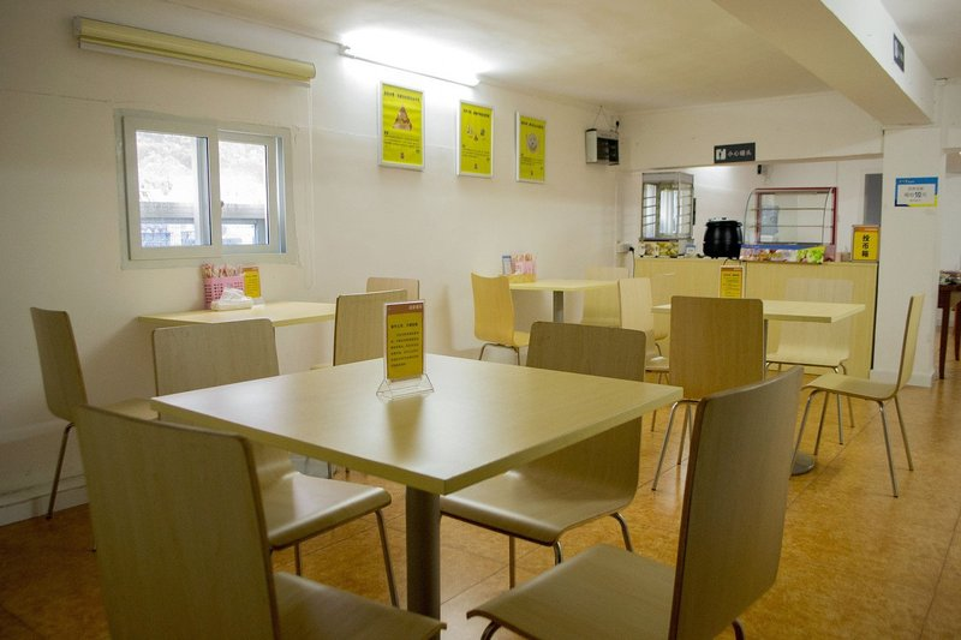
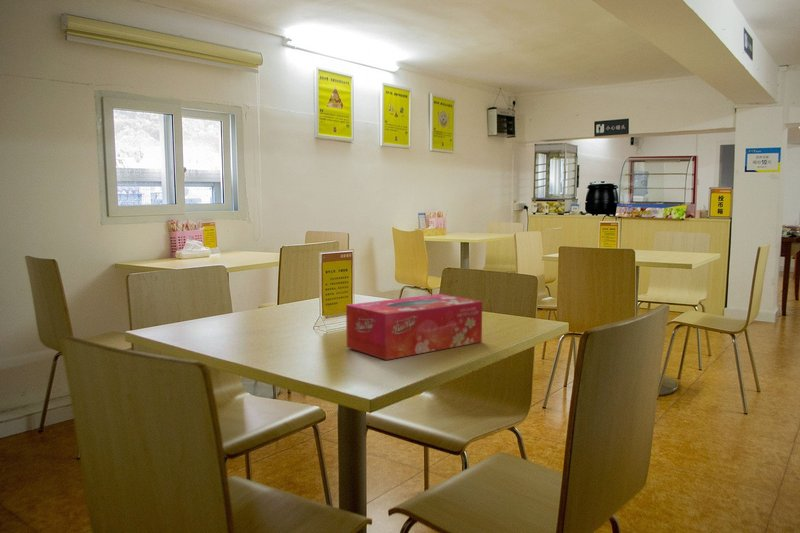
+ tissue box (415, 323)
